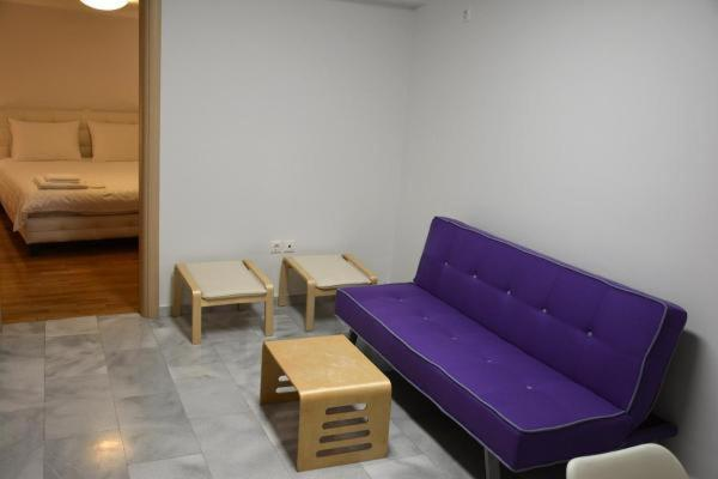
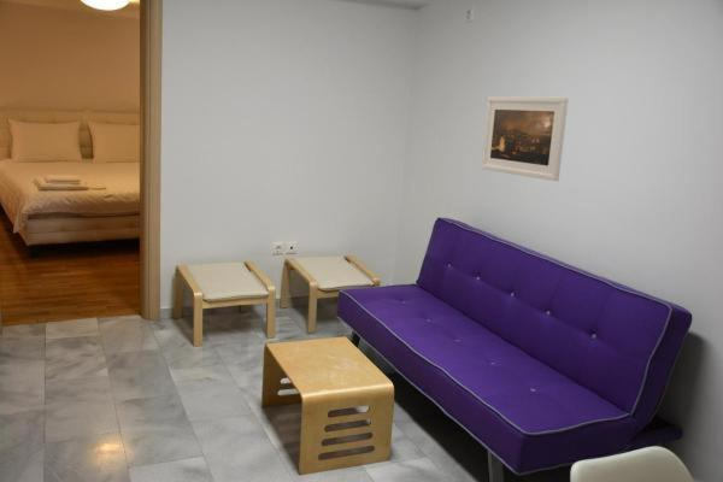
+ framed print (521, 136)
